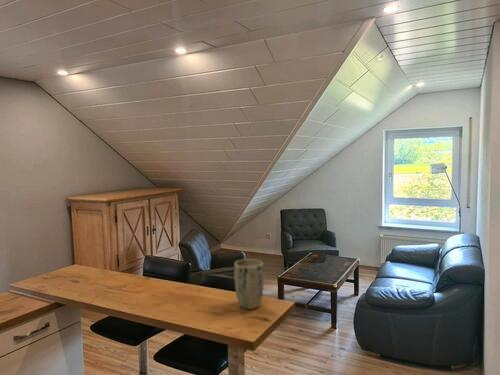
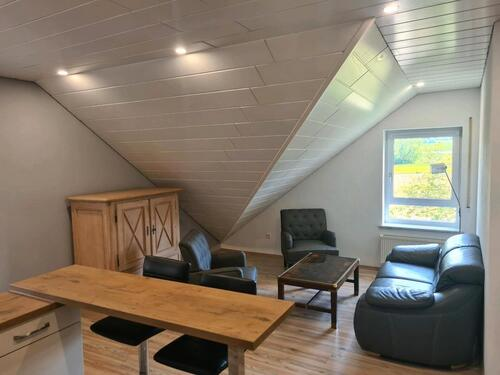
- plant pot (249, 284)
